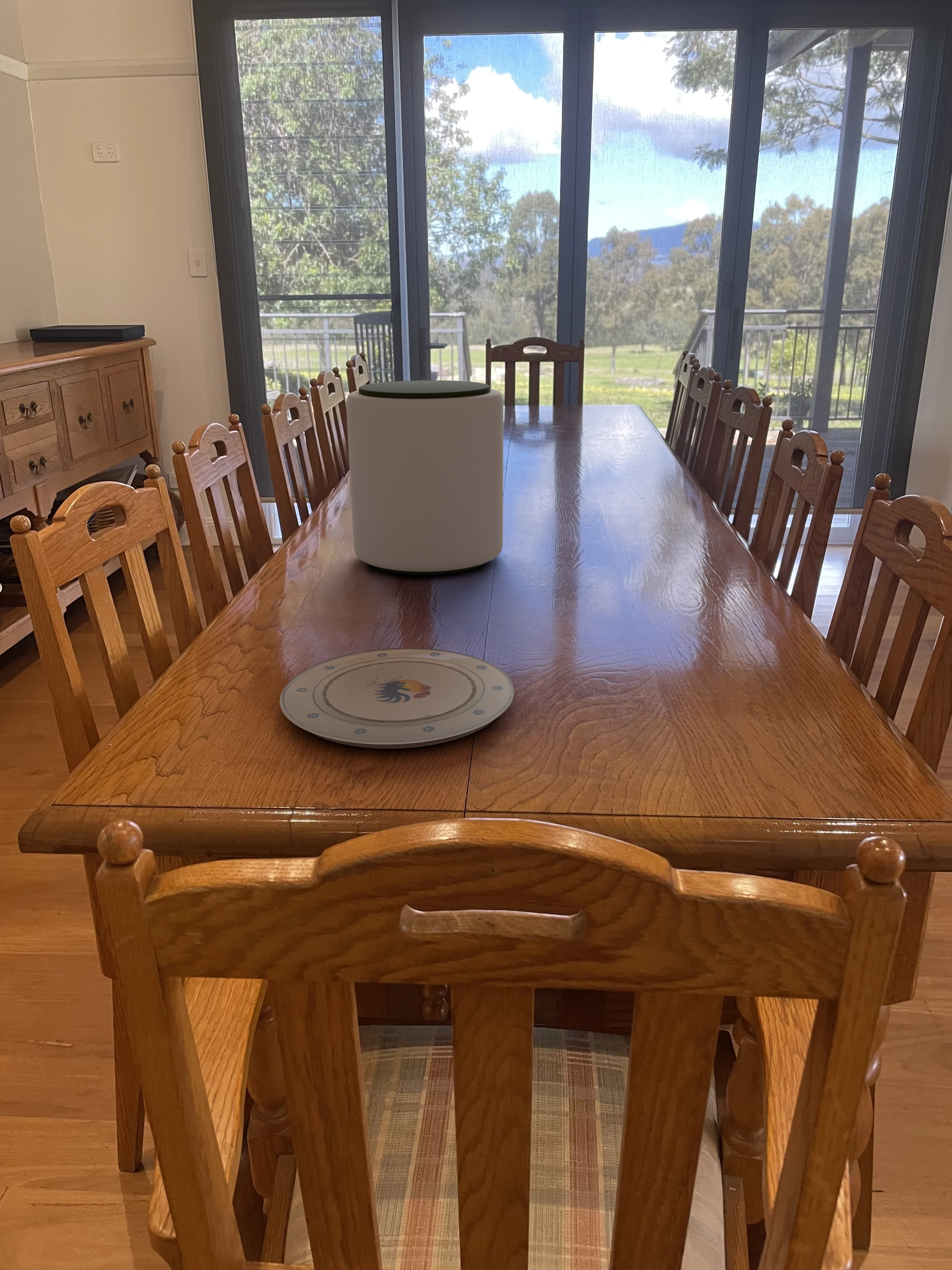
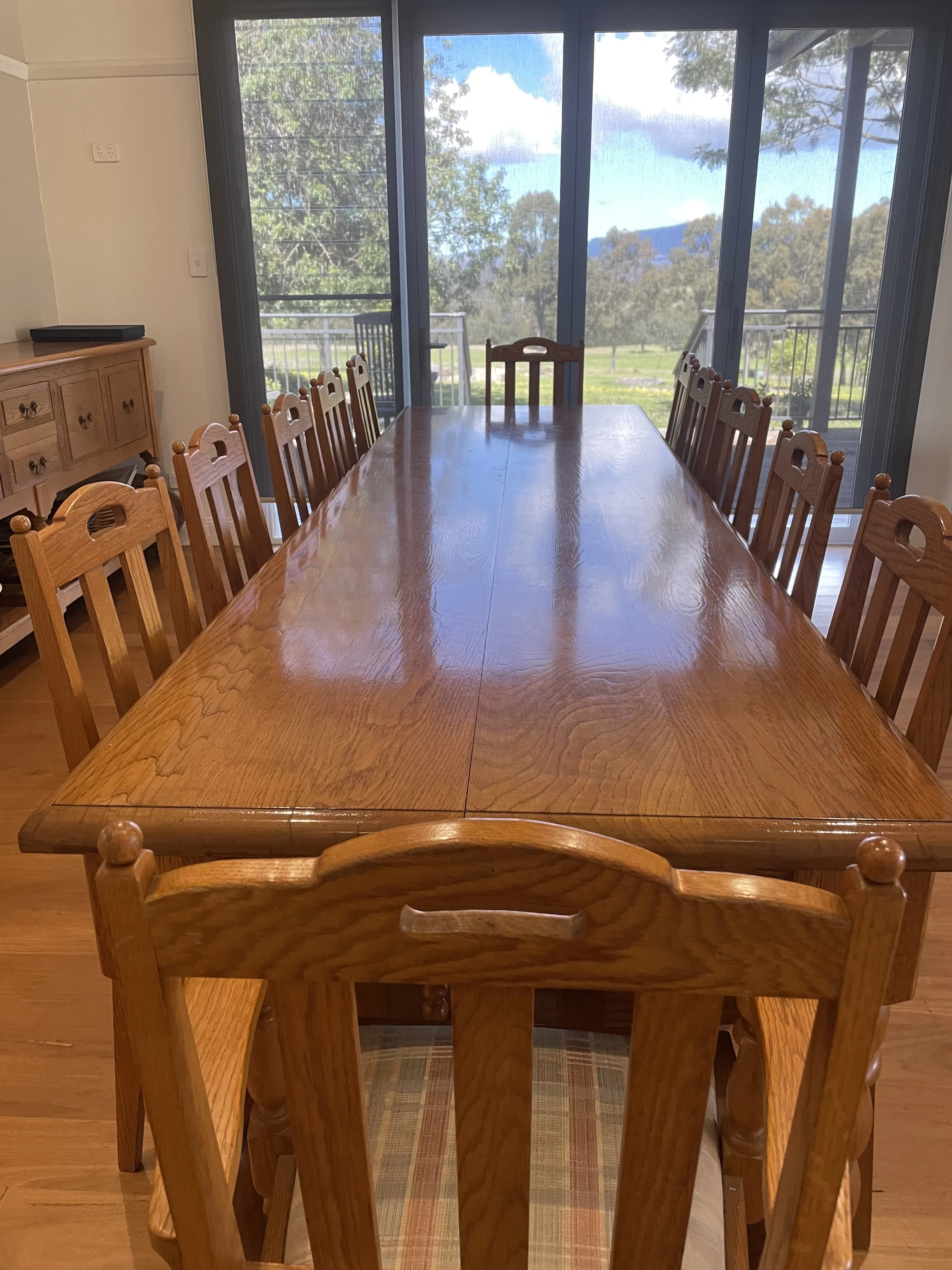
- plate (398, 696)
- plant pot (427, 474)
